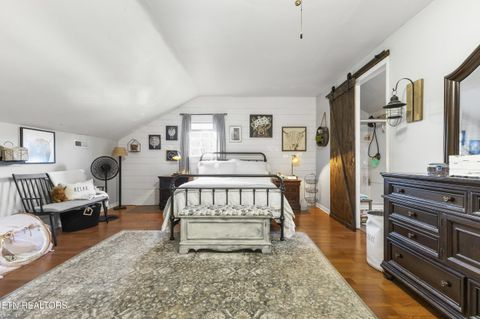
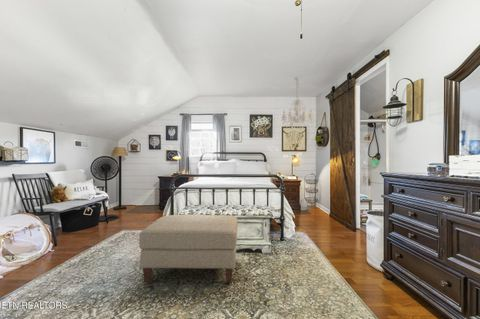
+ ottoman (194, 243)
+ chandelier (297, 105)
